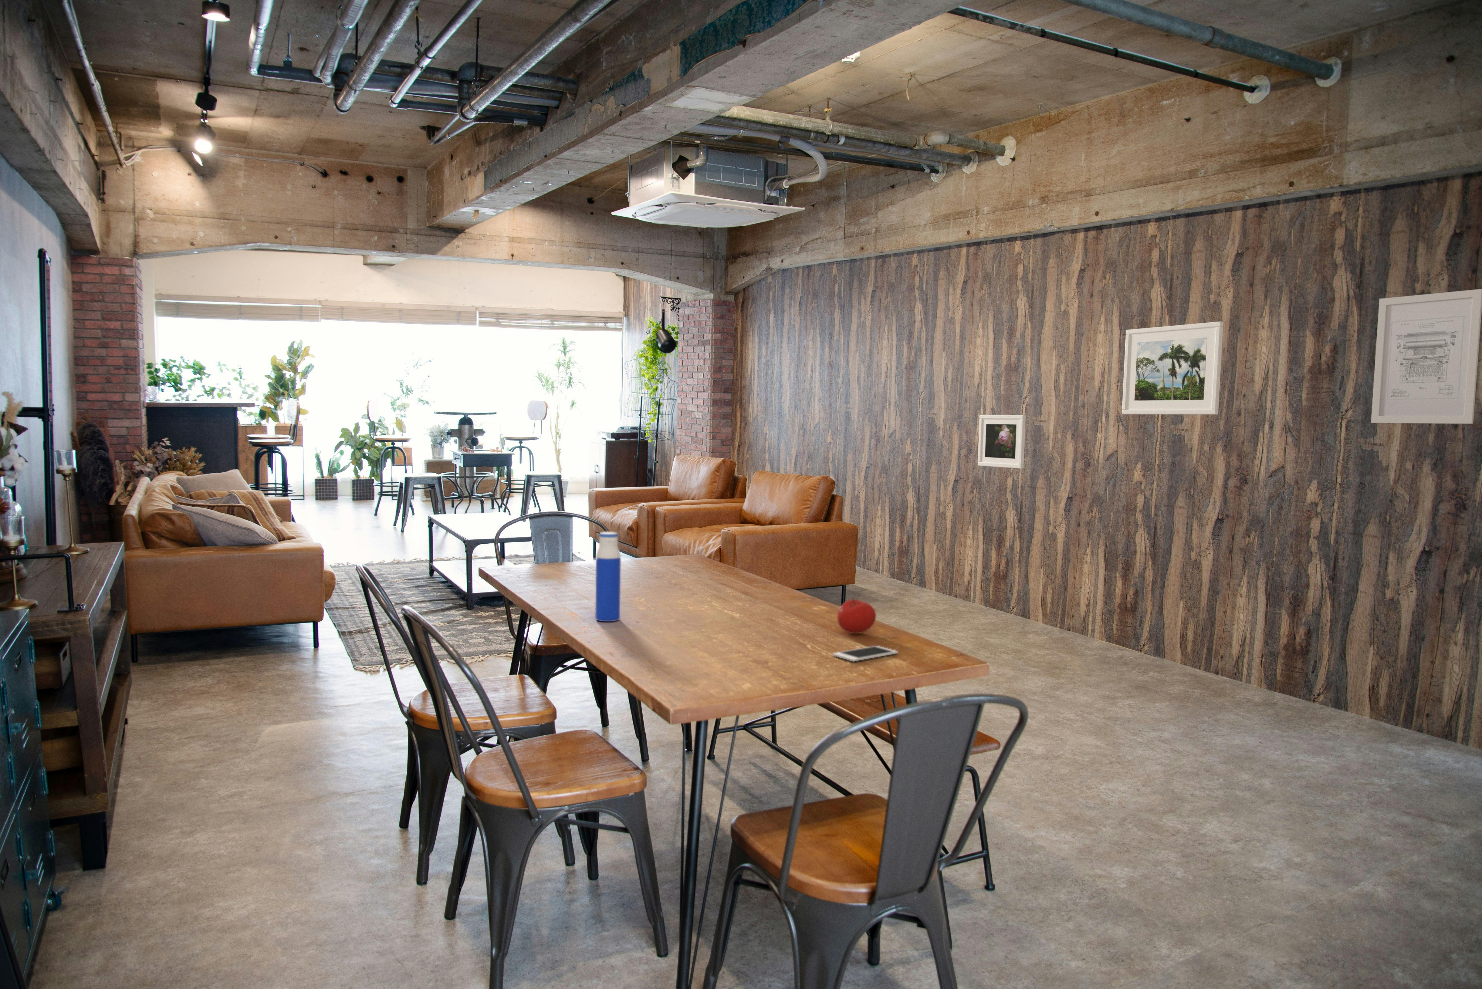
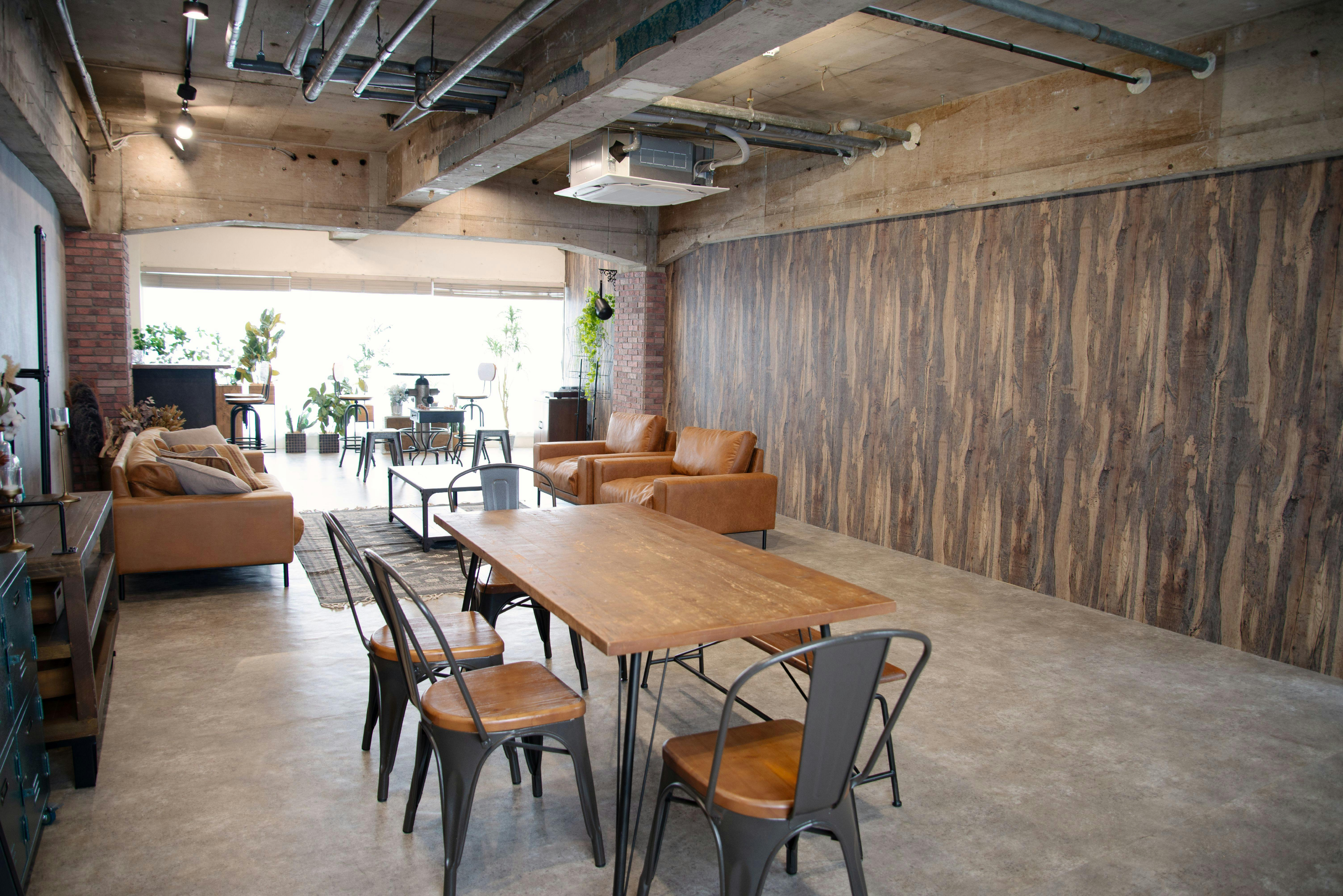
- fruit (856, 615)
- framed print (1170, 370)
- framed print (1001, 440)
- wall art (1425, 359)
- water bottle (608, 576)
- cell phone (865, 653)
